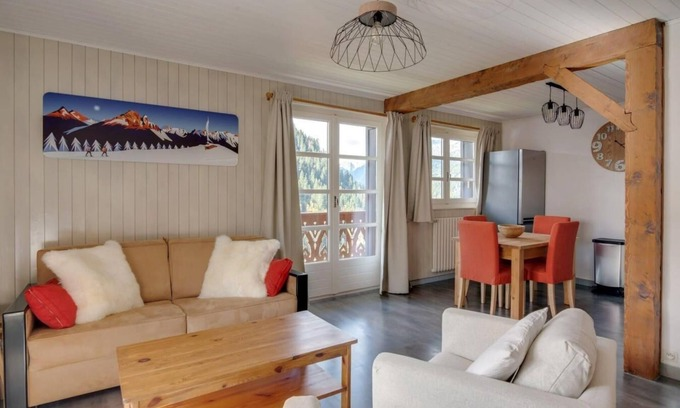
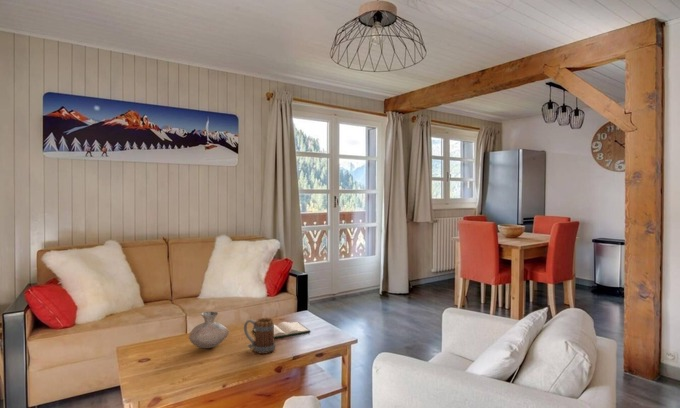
+ hardback book (281, 329)
+ mug (259, 334)
+ vase (209, 330)
